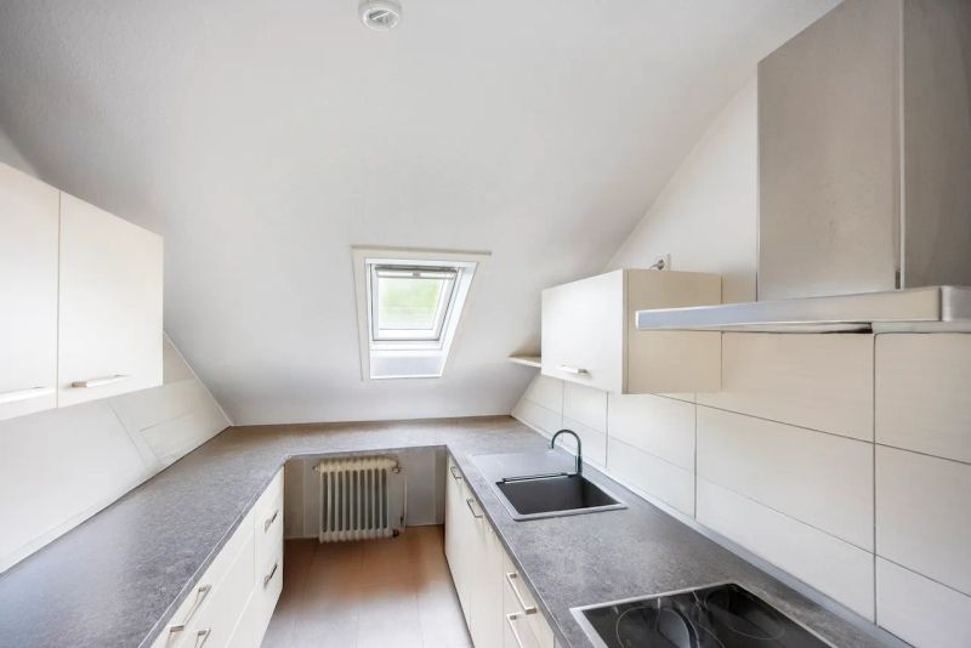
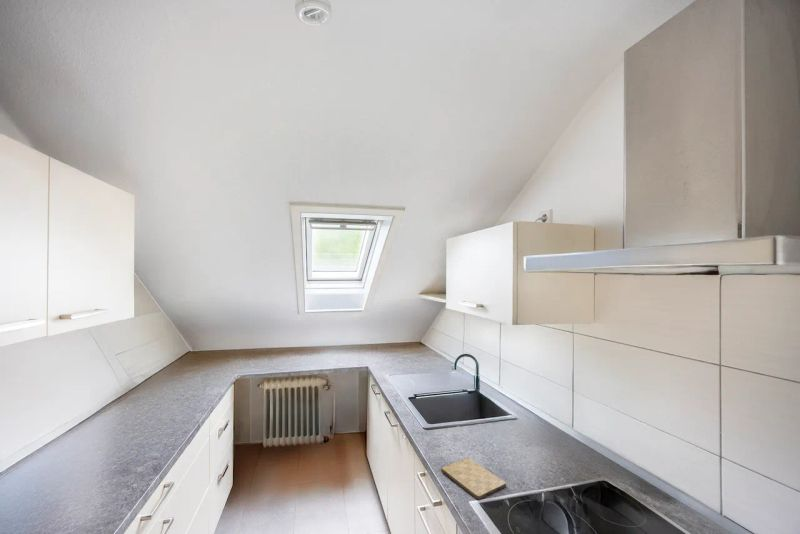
+ cutting board (472, 476)
